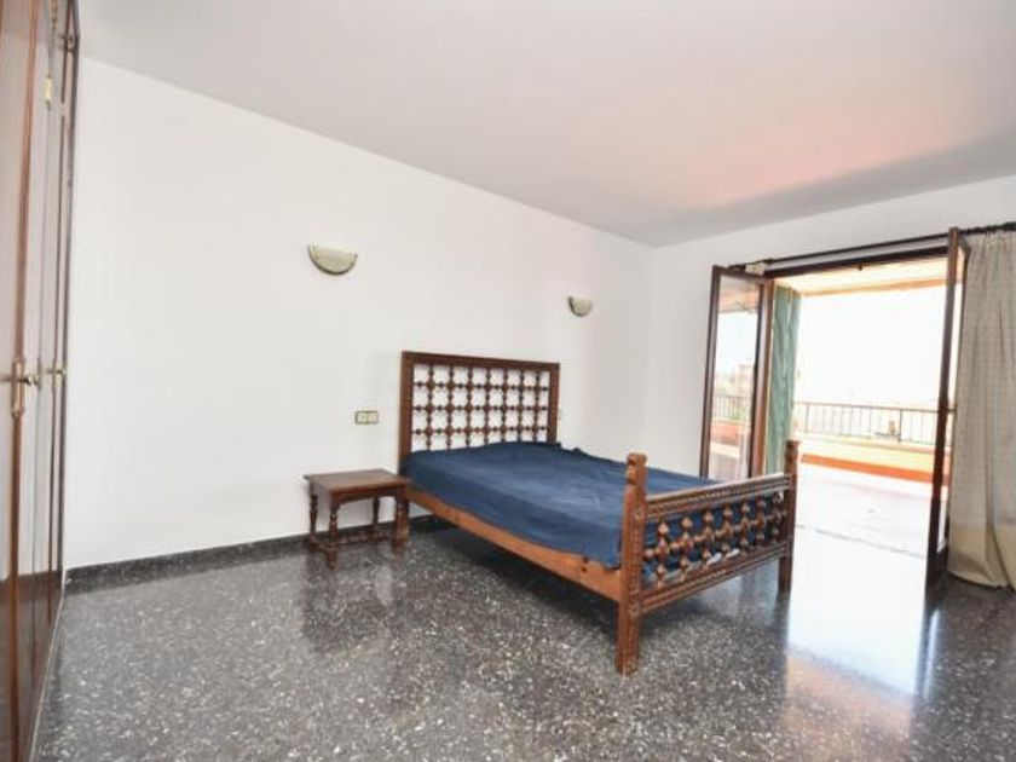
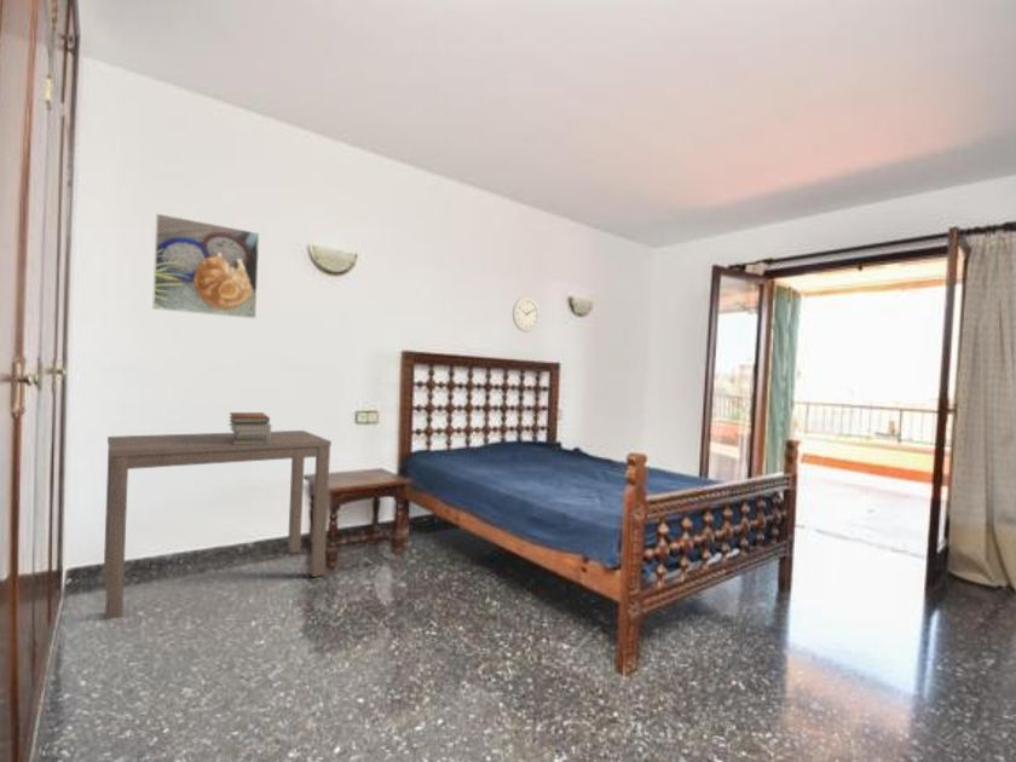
+ book stack (249, 427)
+ desk (221, 462)
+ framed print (208, 269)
+ wall clock (526, 314)
